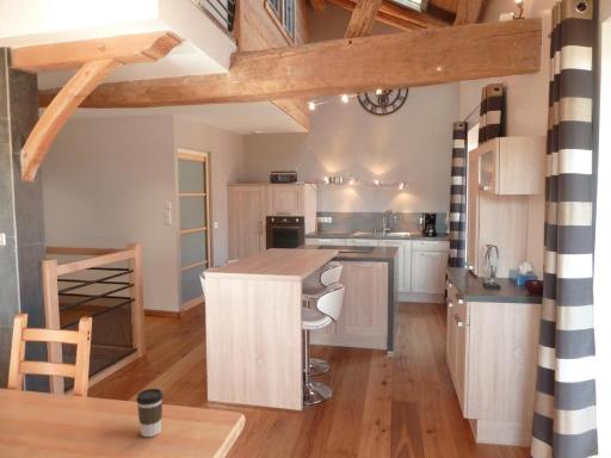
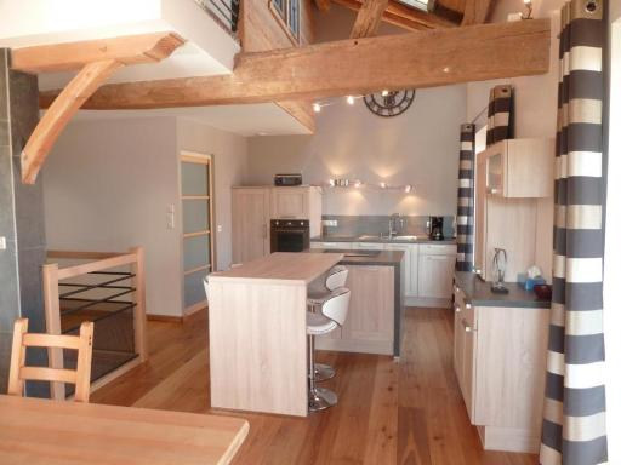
- coffee cup (149, 413)
